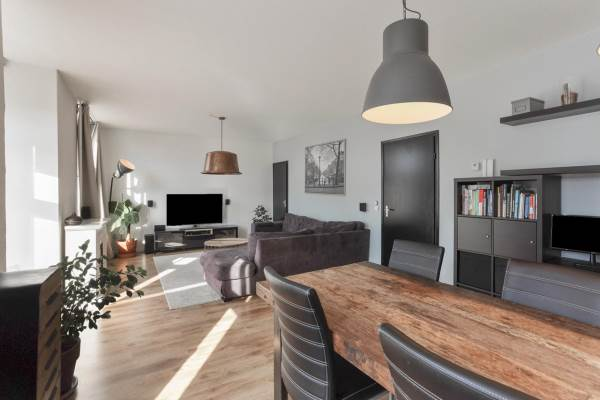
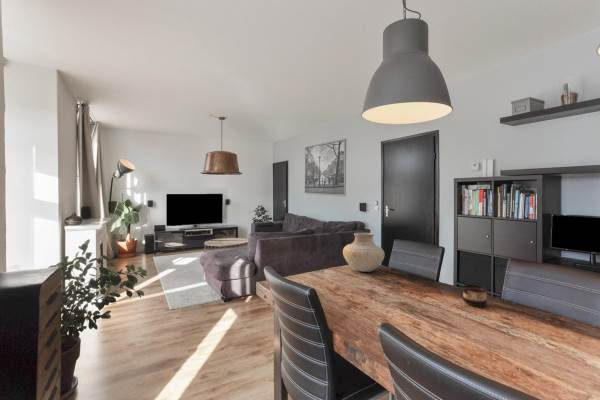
+ cup (473, 295)
+ vase (363, 251)
